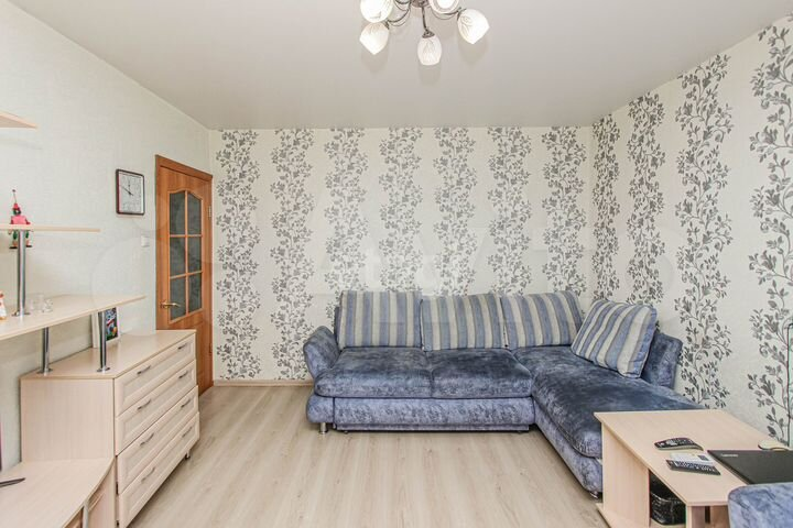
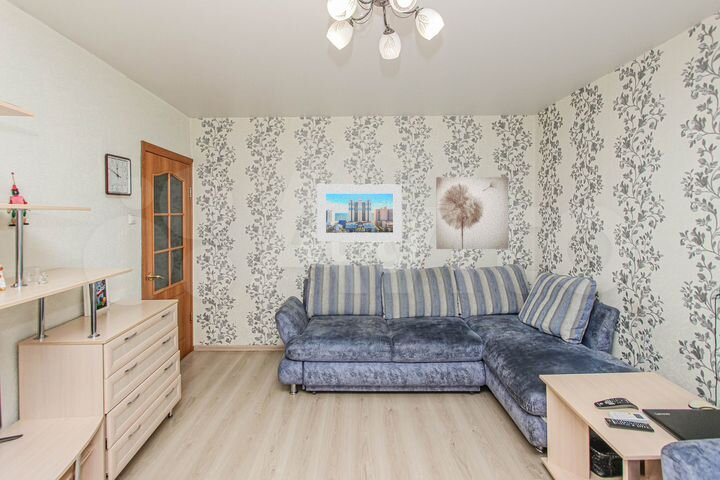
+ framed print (359, 213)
+ wall art (472, 213)
